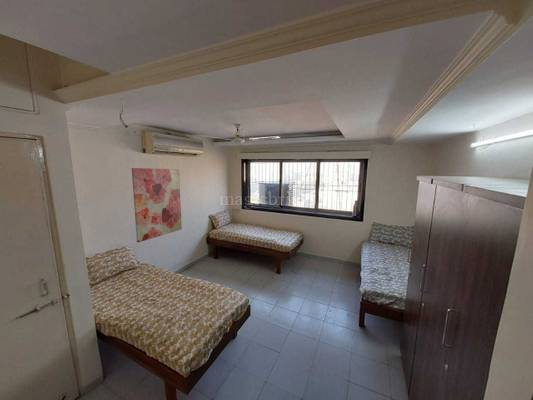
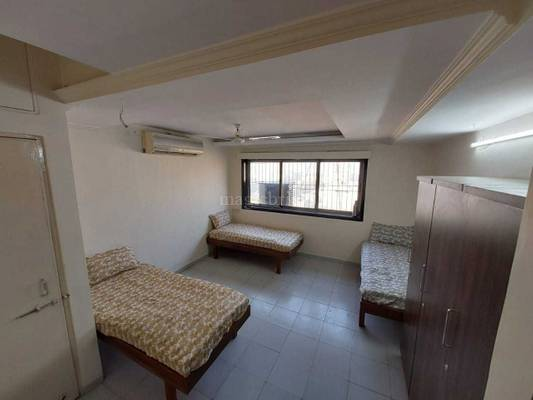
- wall art (159, 202)
